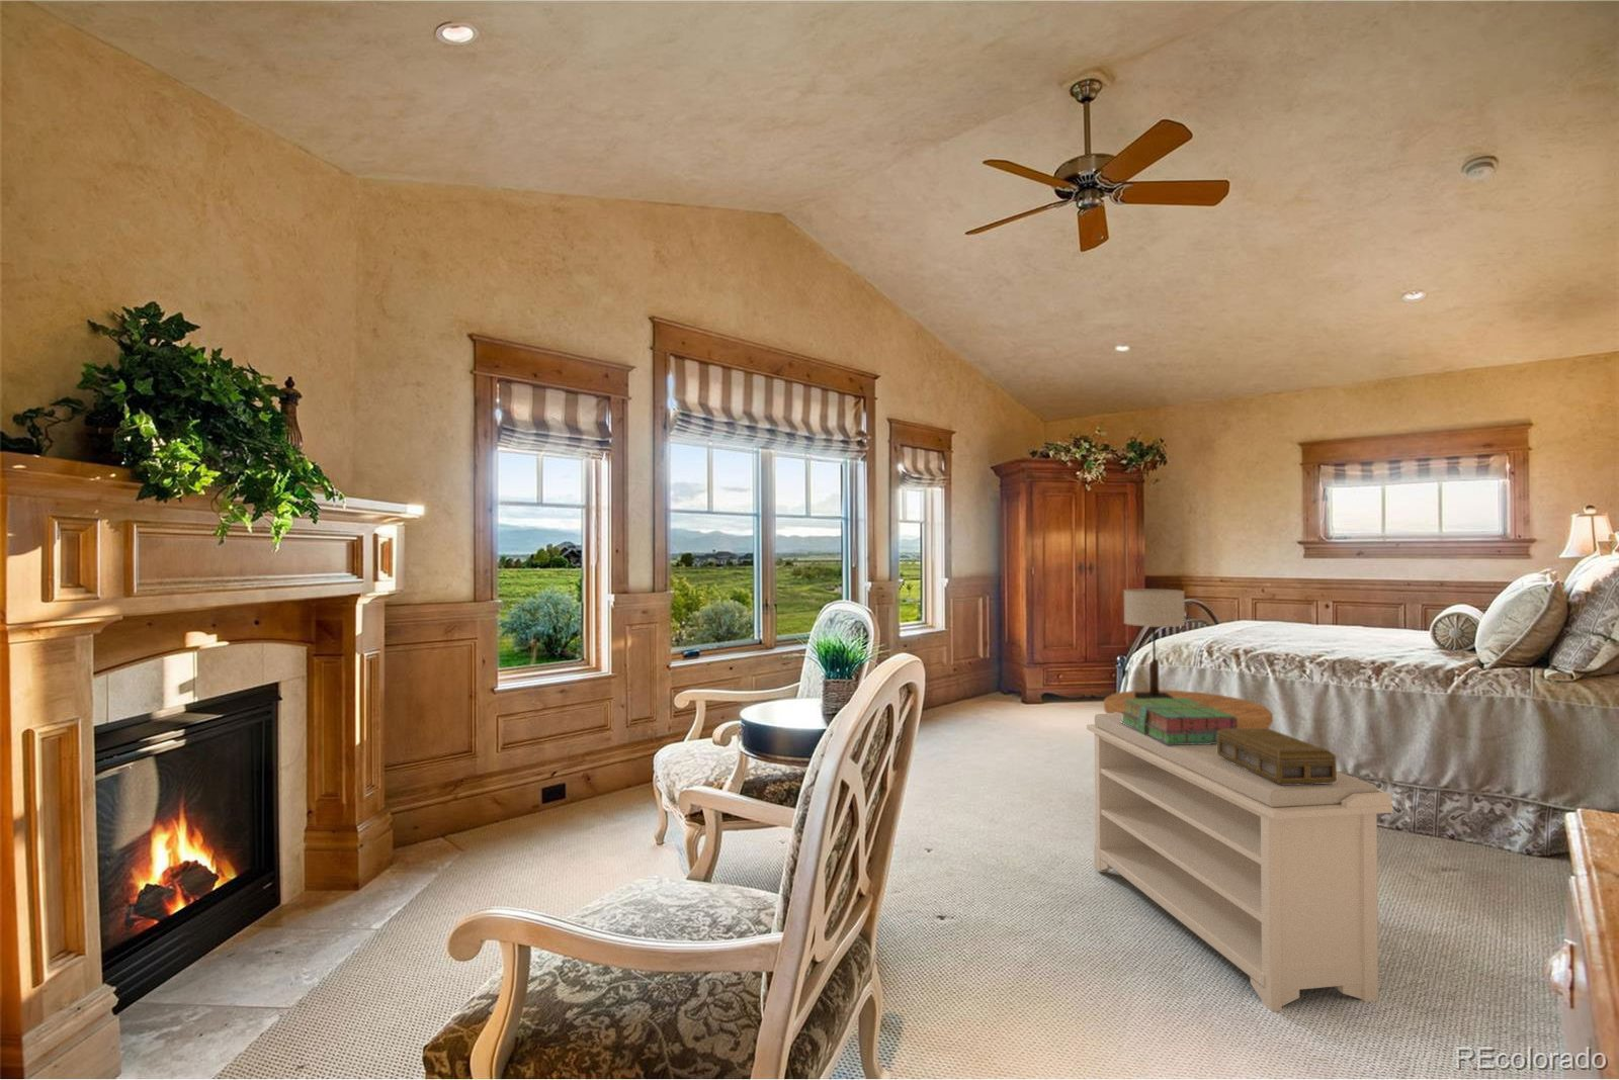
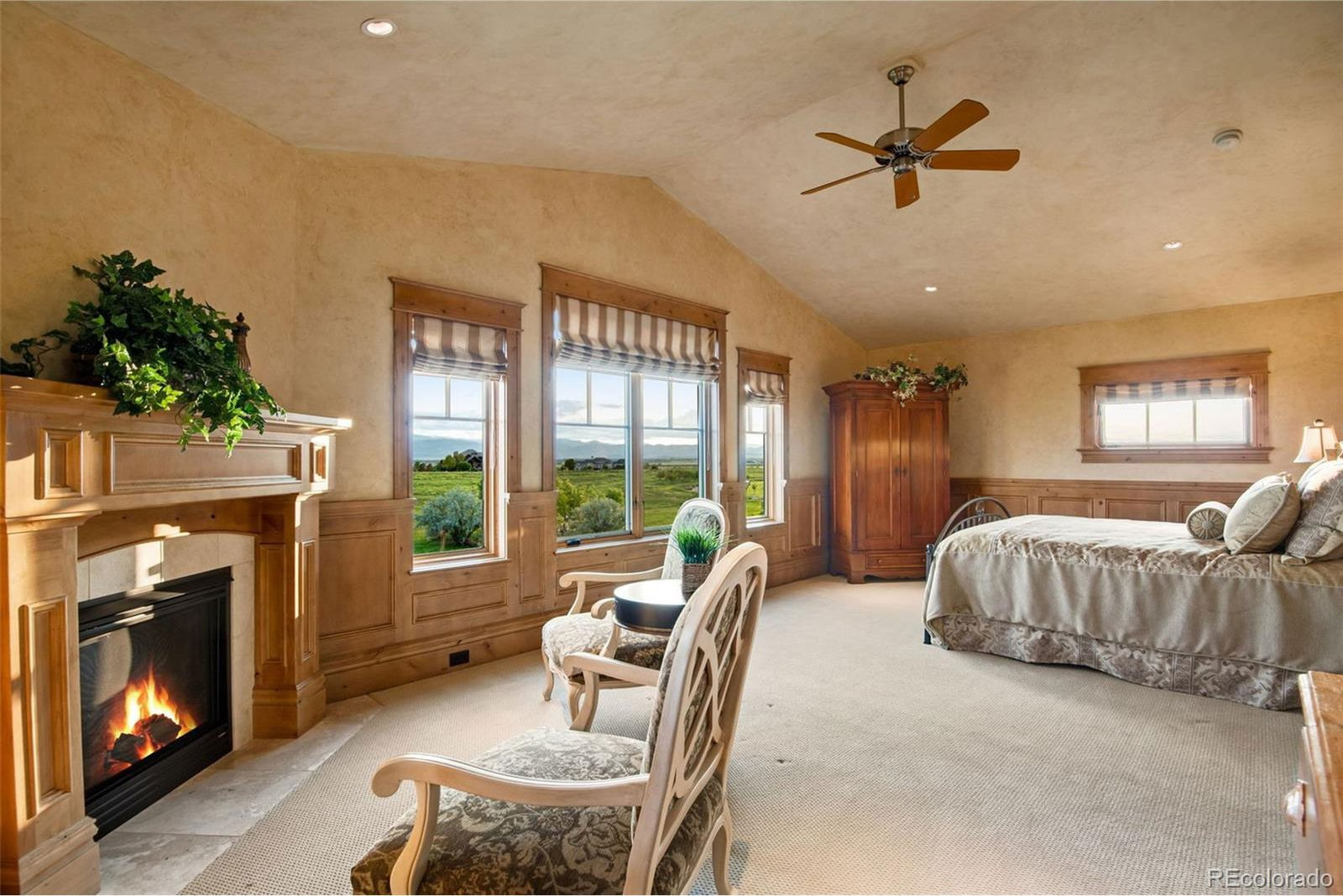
- side table (1202, 704)
- table lamp (1154, 644)
- stack of books (1177, 718)
- decorative box (1273, 753)
- bench (1212, 832)
